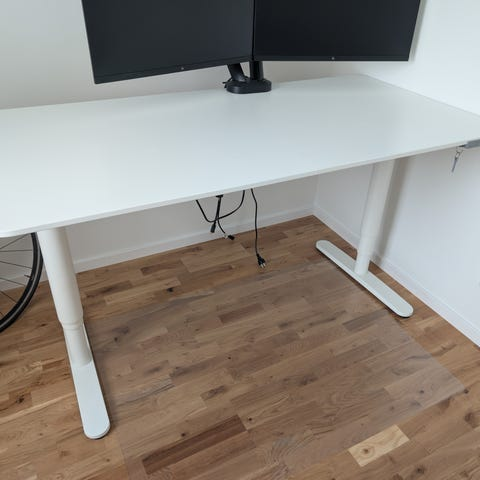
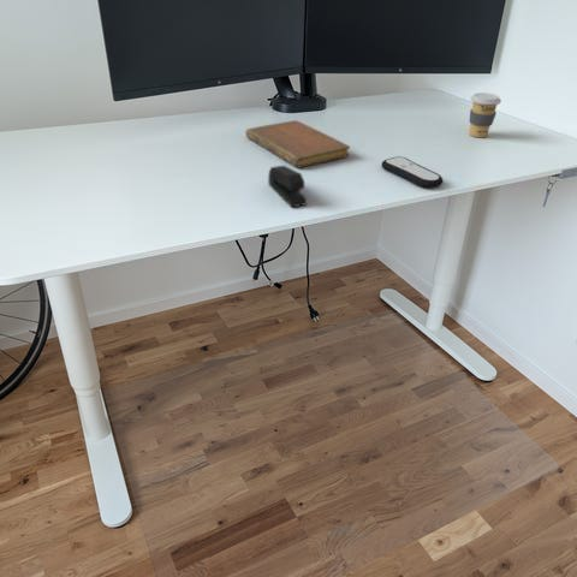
+ notebook (296, 142)
+ stapler (286, 180)
+ remote control (412, 171)
+ coffee cup (482, 115)
